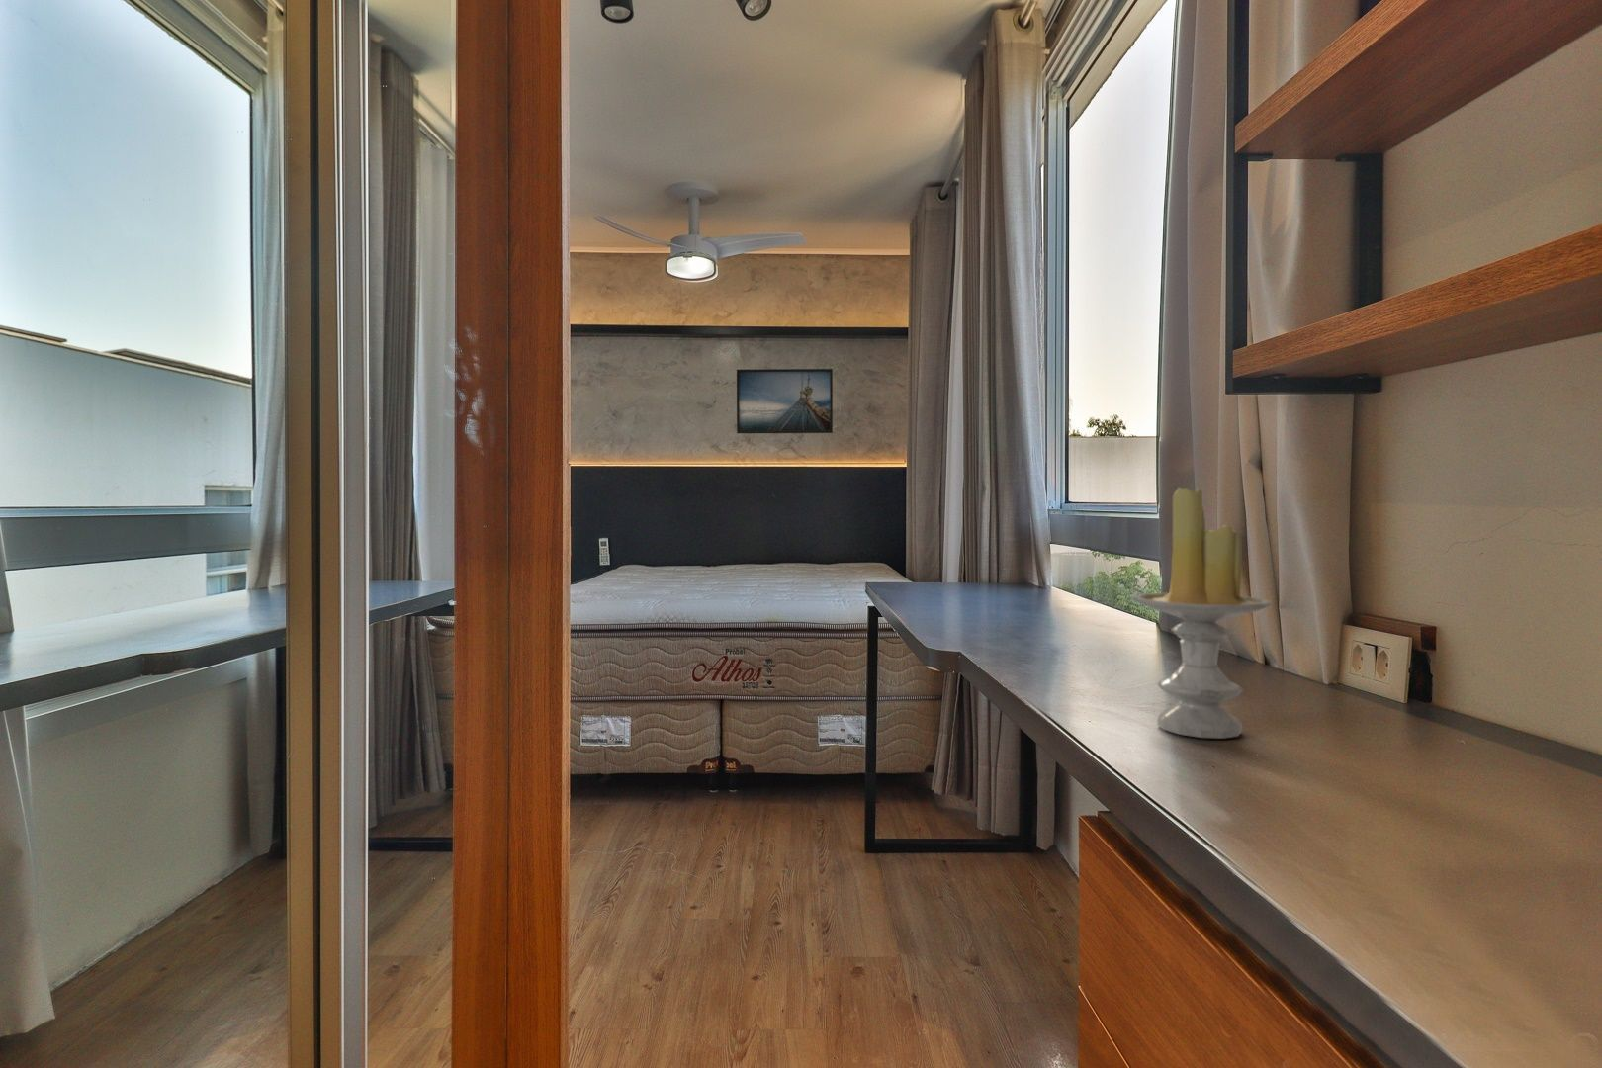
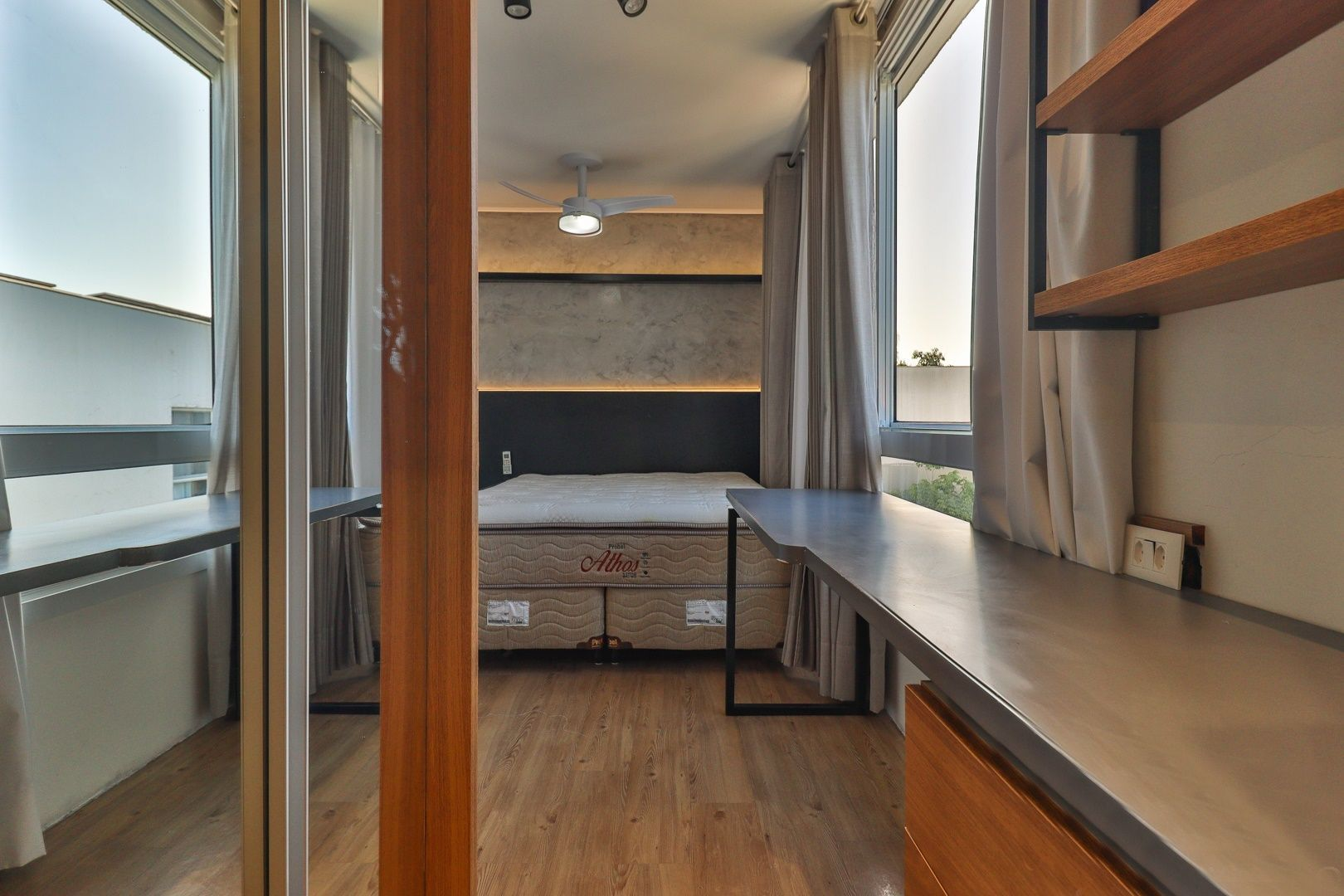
- candle (1199, 607)
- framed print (784, 401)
